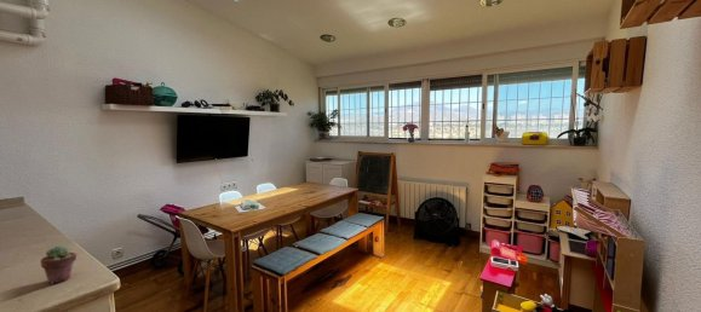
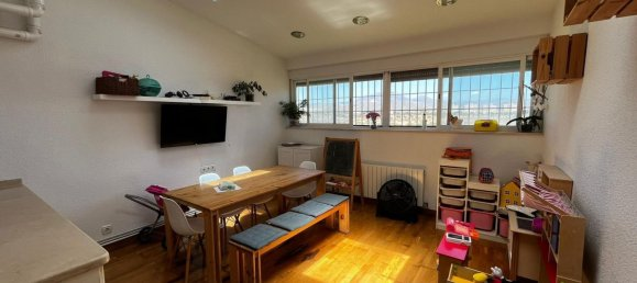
- potted succulent (58, 262)
